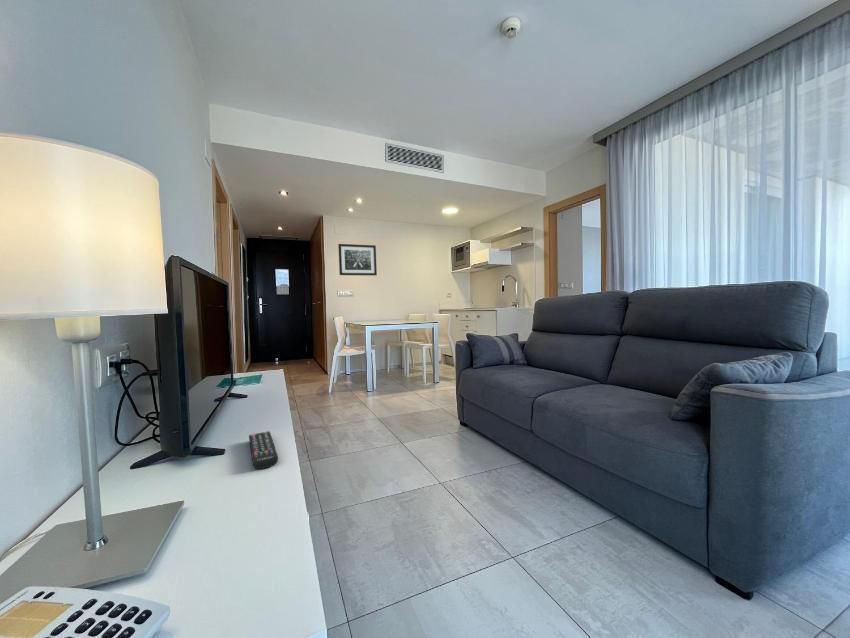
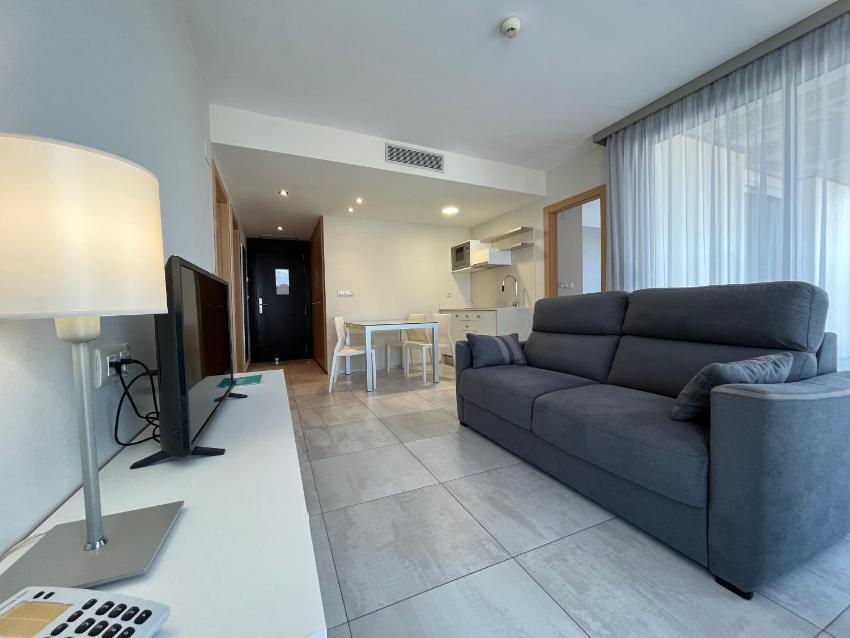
- wall art (357, 260)
- remote control (262, 448)
